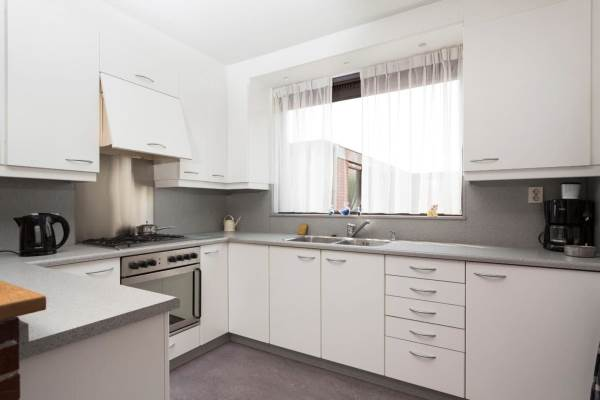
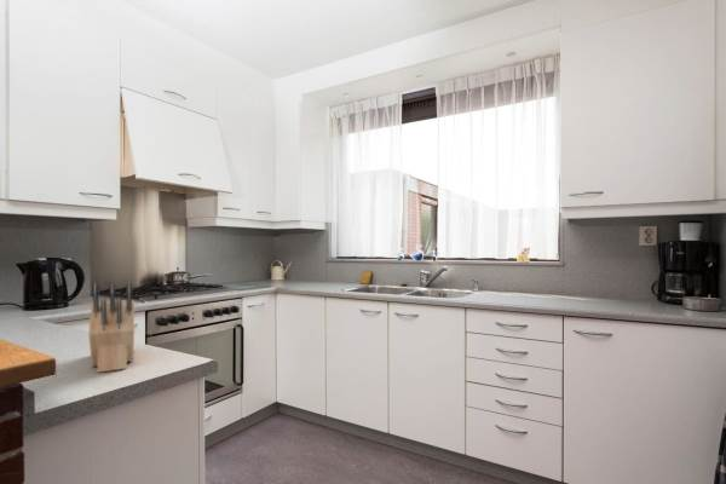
+ knife block (113, 321)
